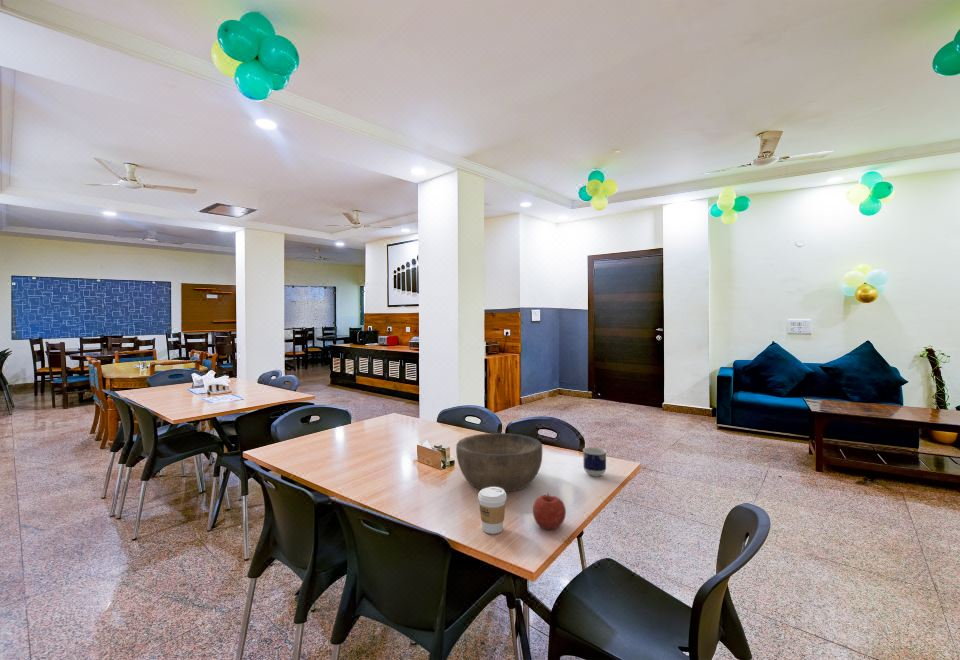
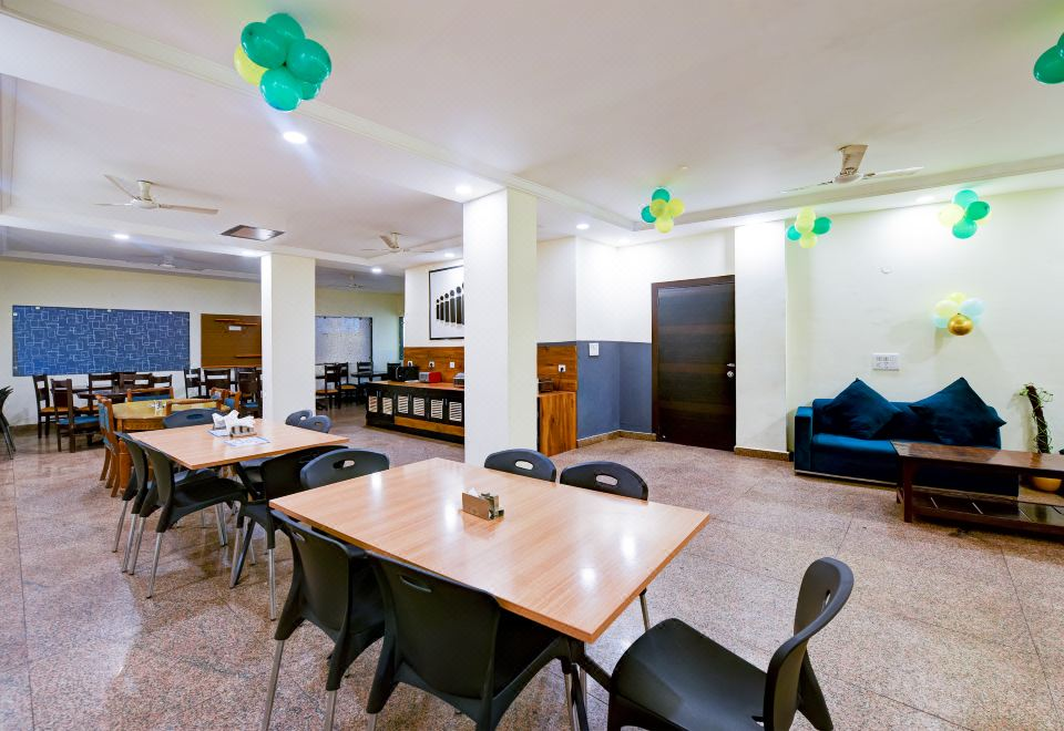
- bowl (499, 461)
- coffee cup (492, 509)
- fruit (548, 509)
- cup (594, 463)
